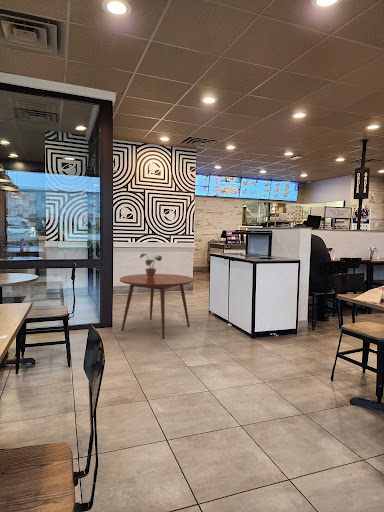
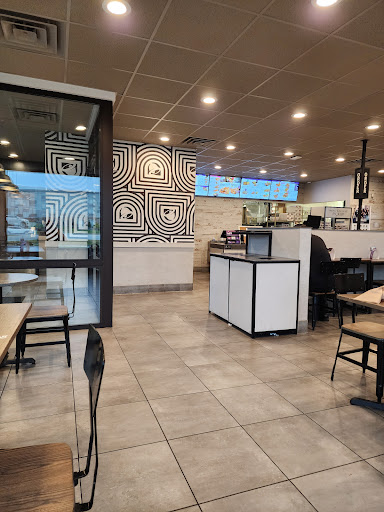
- potted plant (150, 265)
- dining table (152, 303)
